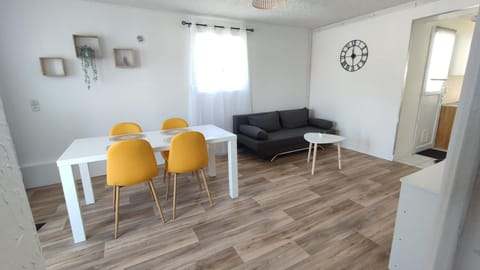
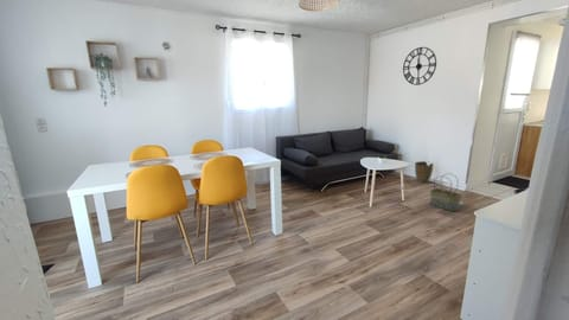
+ basket (446, 191)
+ vase (423, 172)
